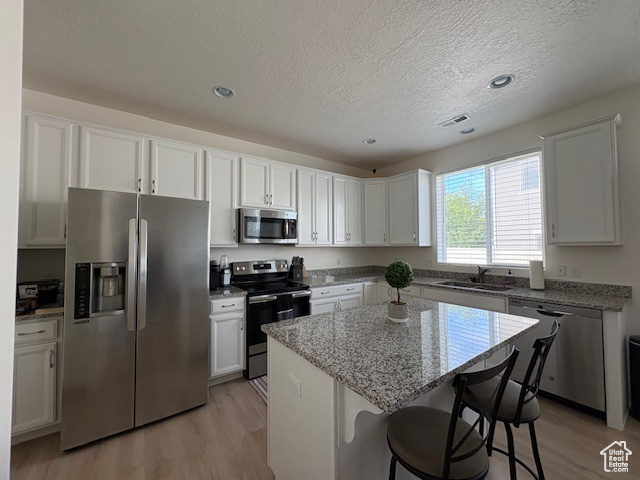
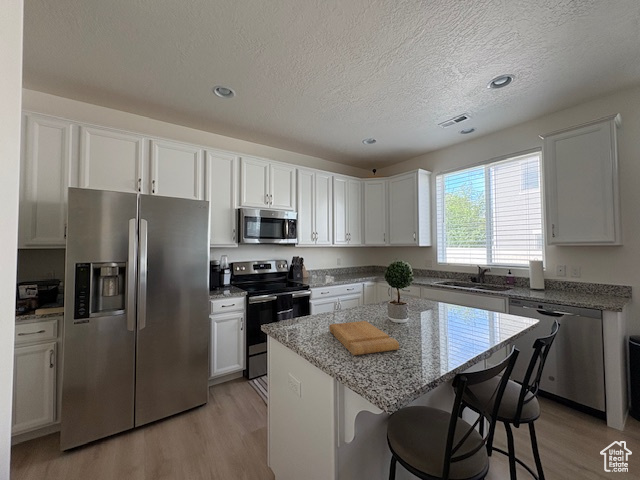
+ cutting board (360, 335)
